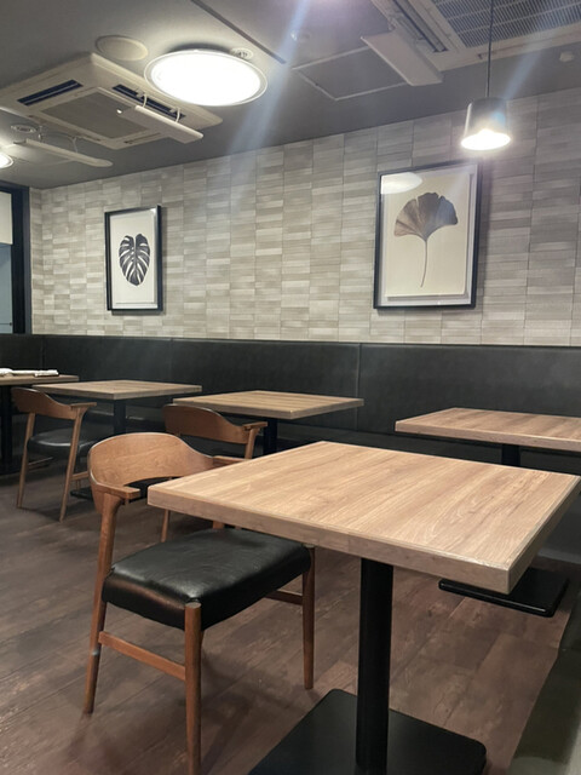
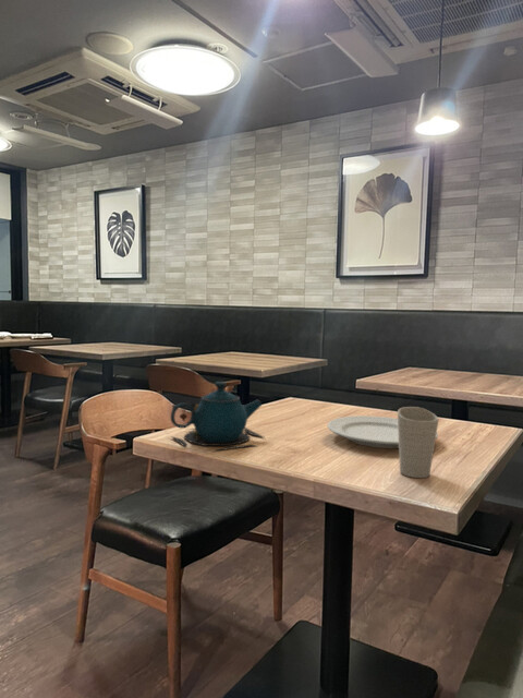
+ cup (416, 442)
+ teapot (216, 409)
+ chinaware (380, 433)
